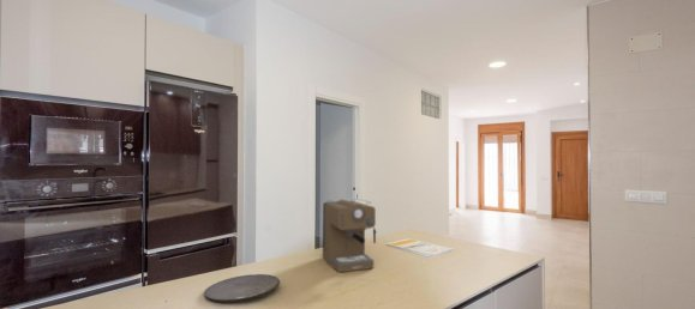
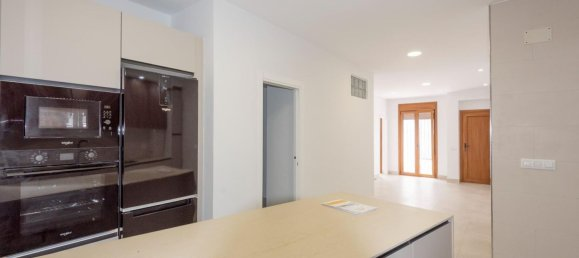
- plate (242, 286)
- coffee maker (352, 232)
